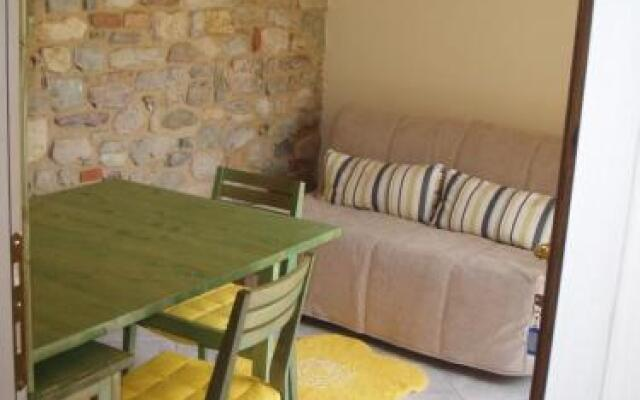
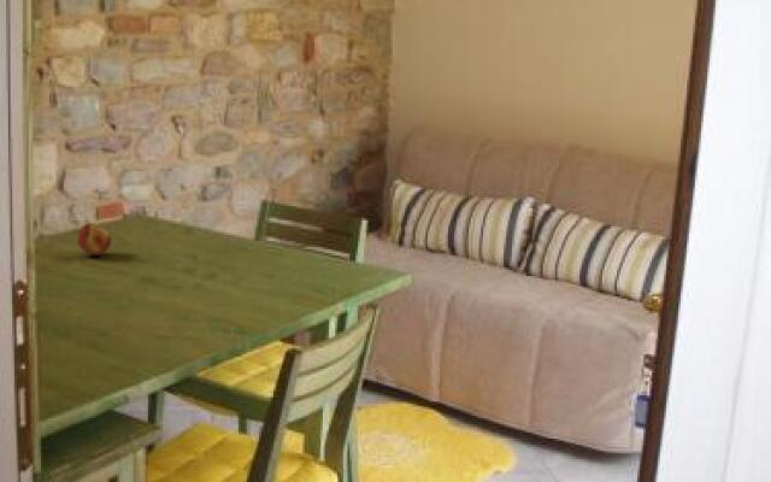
+ fruit (94, 239)
